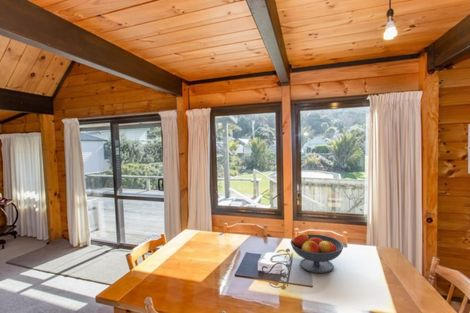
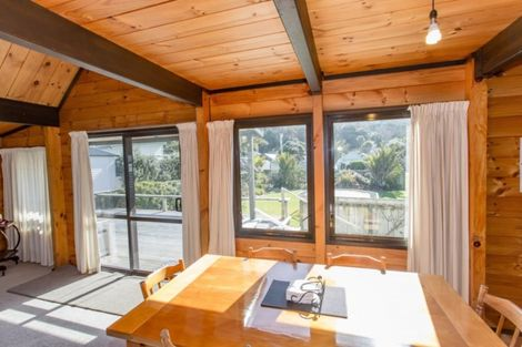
- fruit bowl (316, 250)
